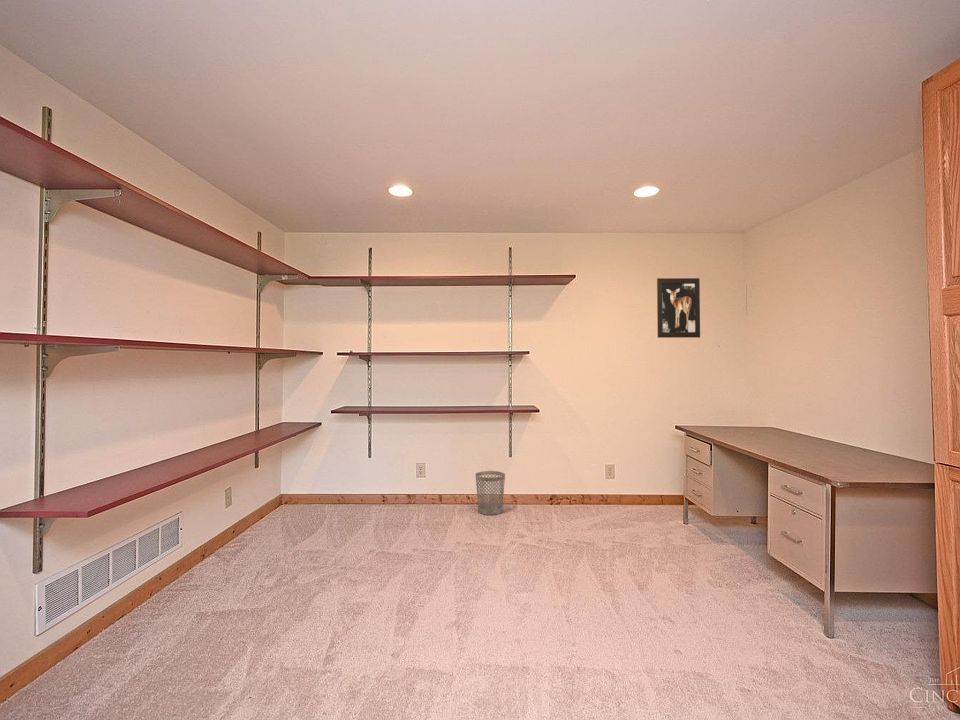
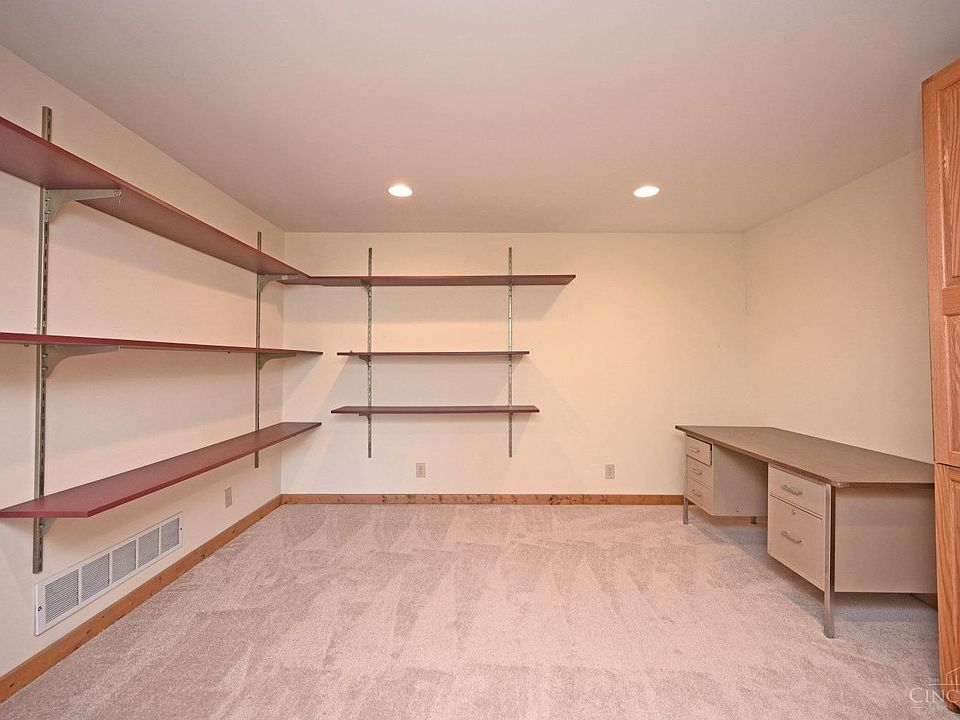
- wastebasket (490, 492)
- wall art (678, 307)
